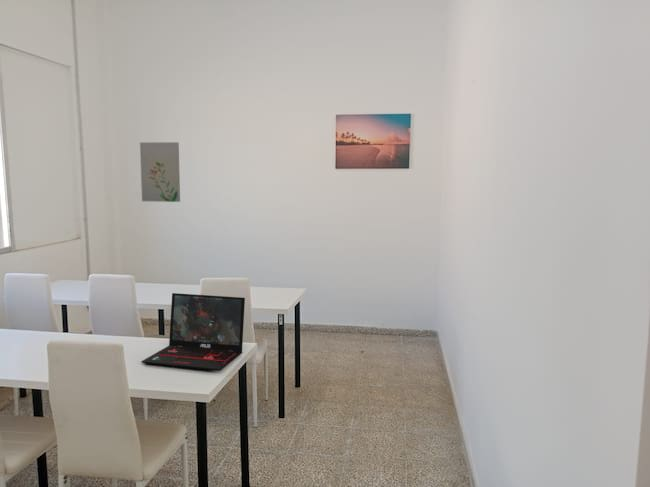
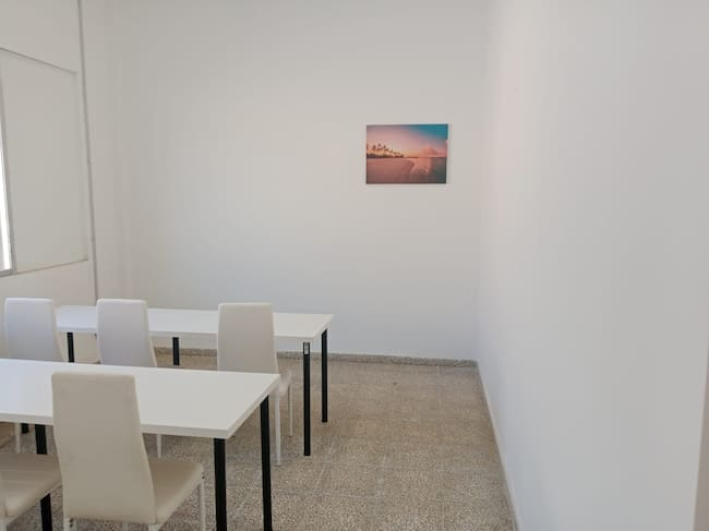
- laptop (194, 329)
- wall art (160, 172)
